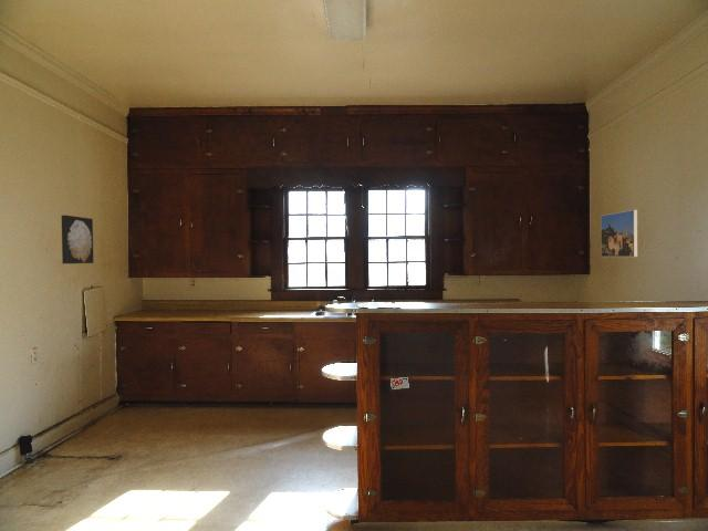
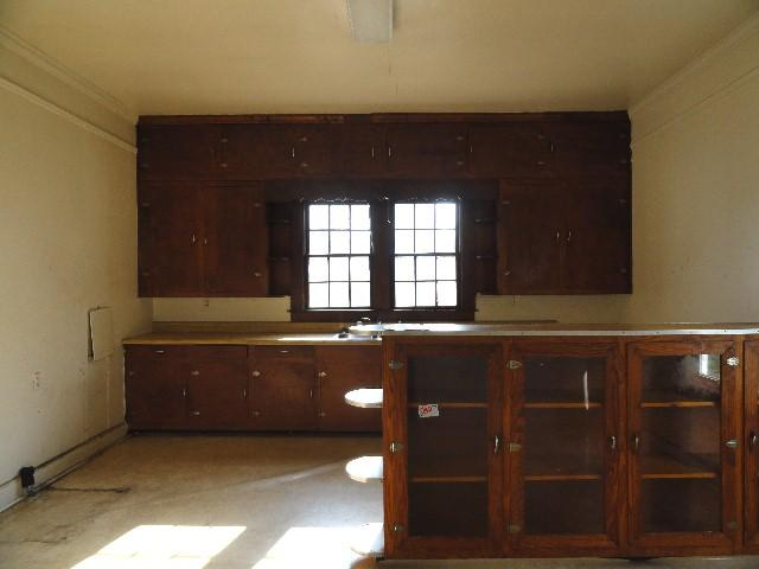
- wall art (77, 240)
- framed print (617, 235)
